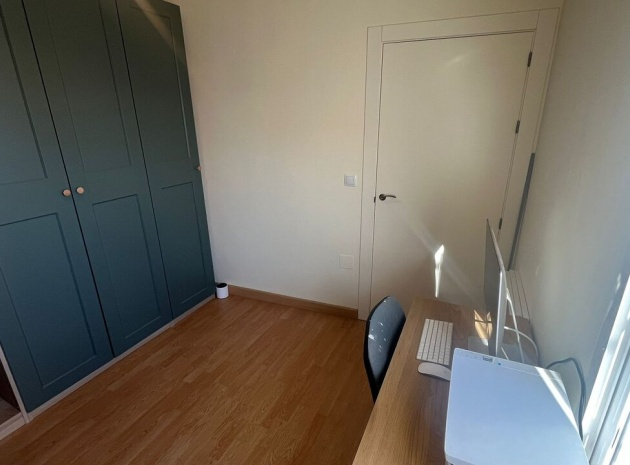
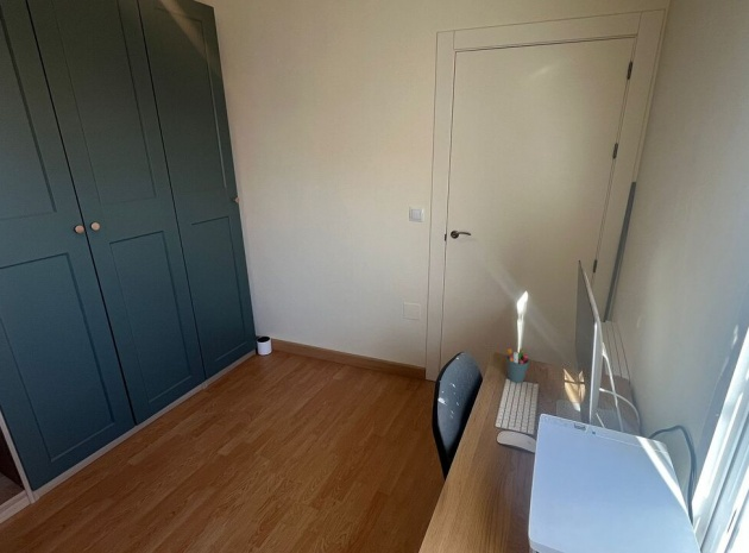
+ pen holder (516, 363)
